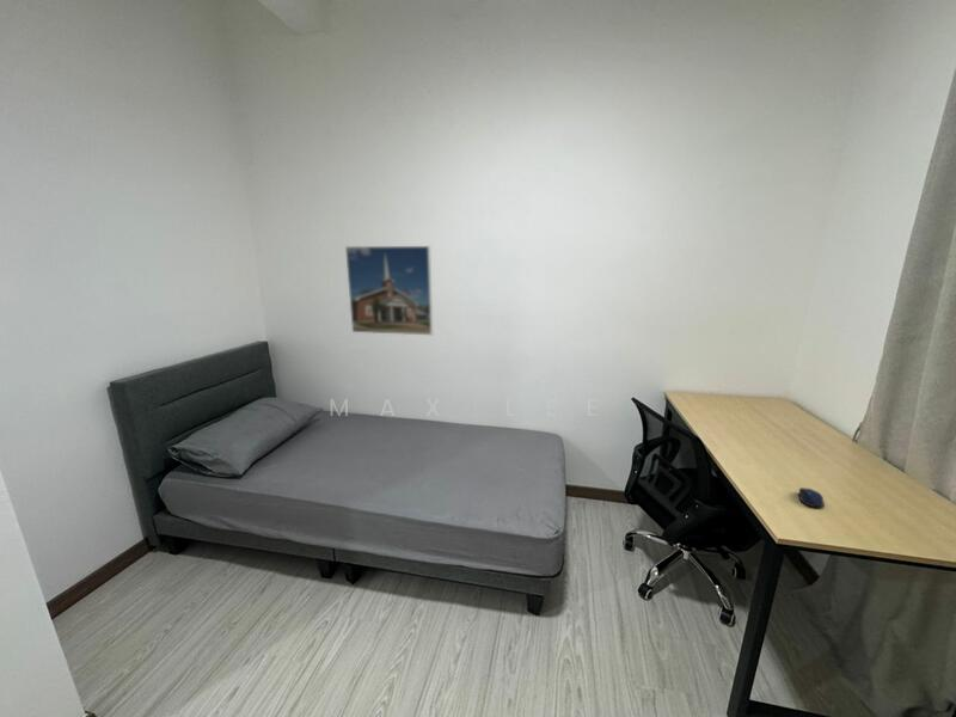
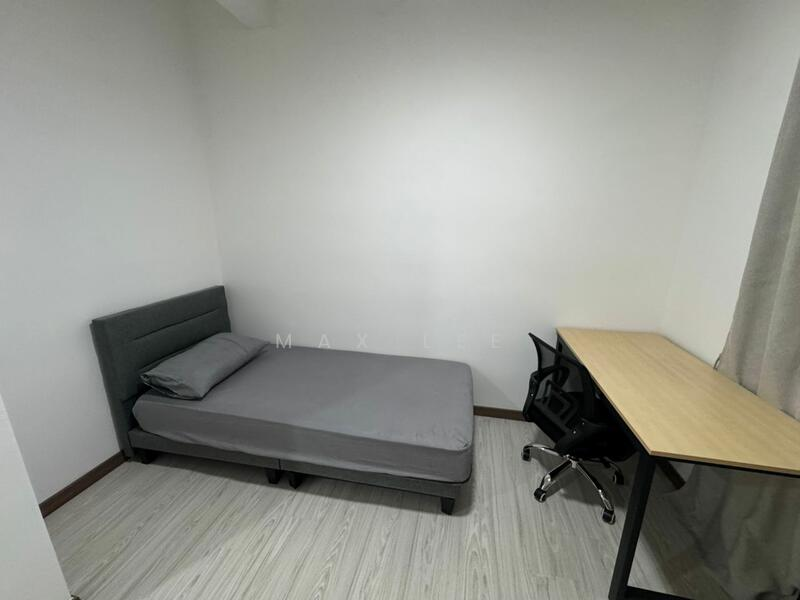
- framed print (390, 290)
- computer mouse (811, 495)
